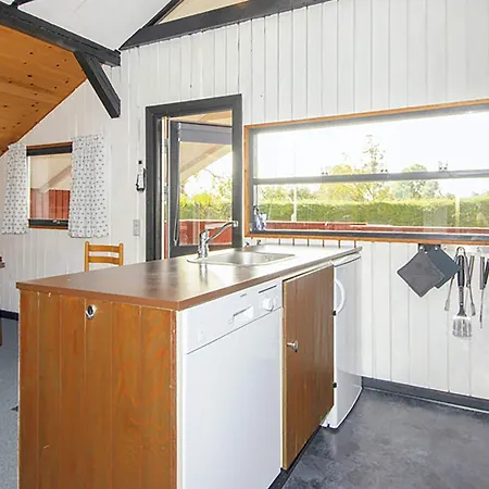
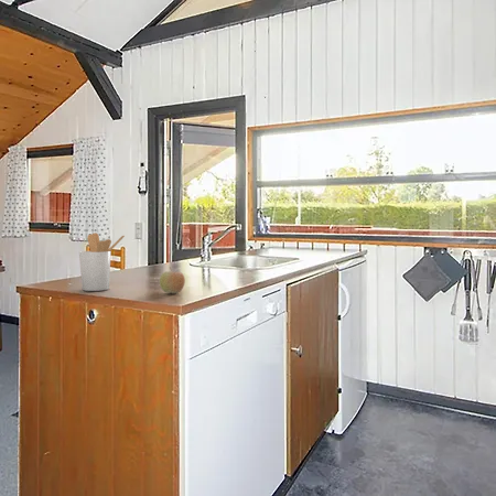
+ fruit (172, 280)
+ utensil holder (104, 260)
